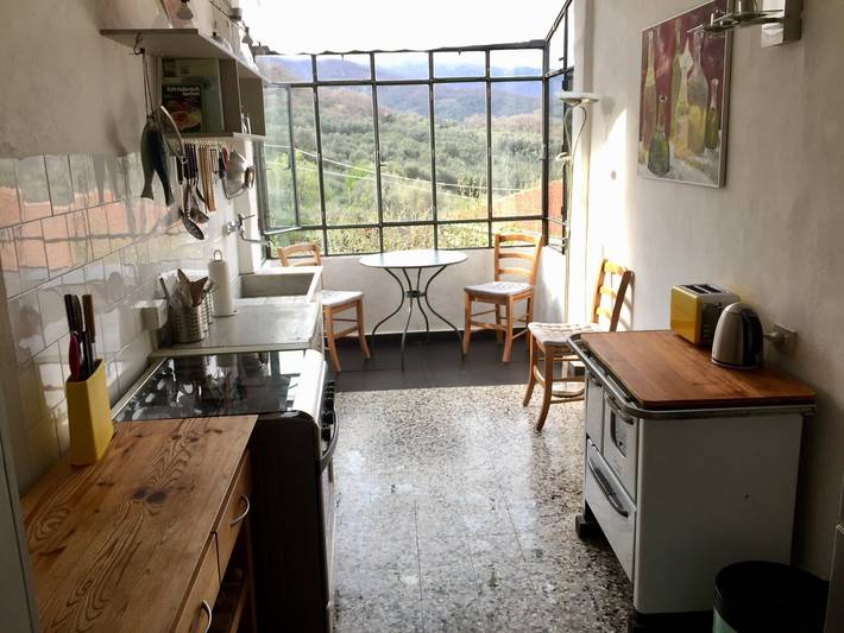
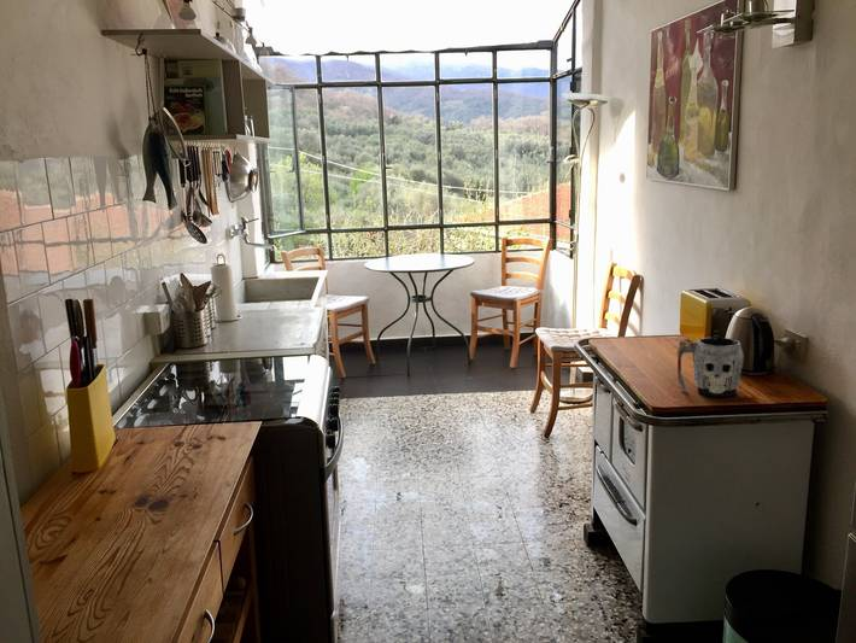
+ mug (709, 366)
